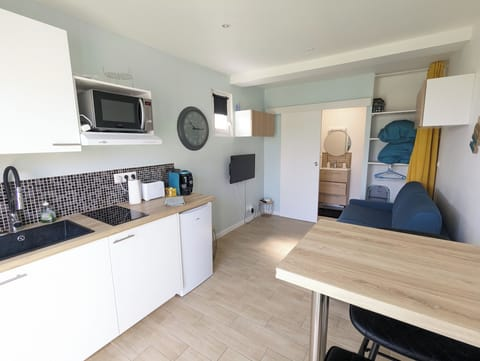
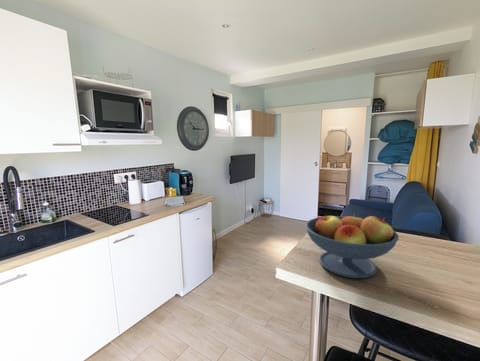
+ fruit bowl (347, 239)
